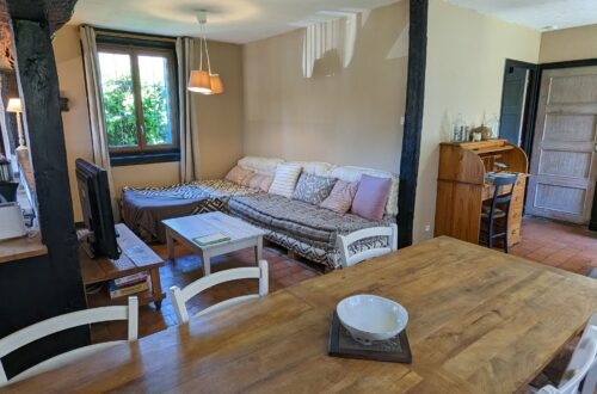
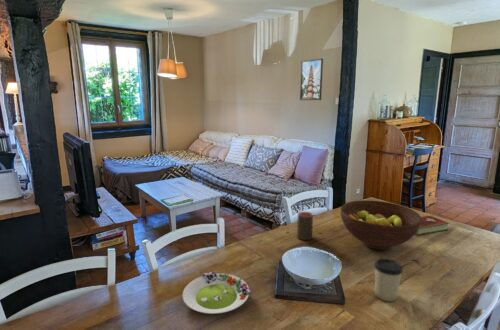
+ cup (304, 225)
+ cup (387, 279)
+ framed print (310, 80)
+ fruit bowl (377, 228)
+ salad plate (216, 293)
+ hardcover book (423, 224)
